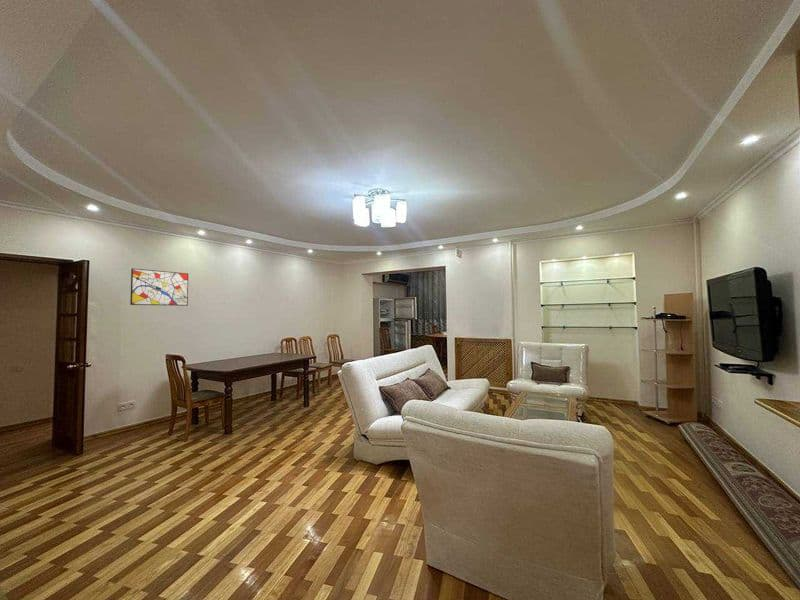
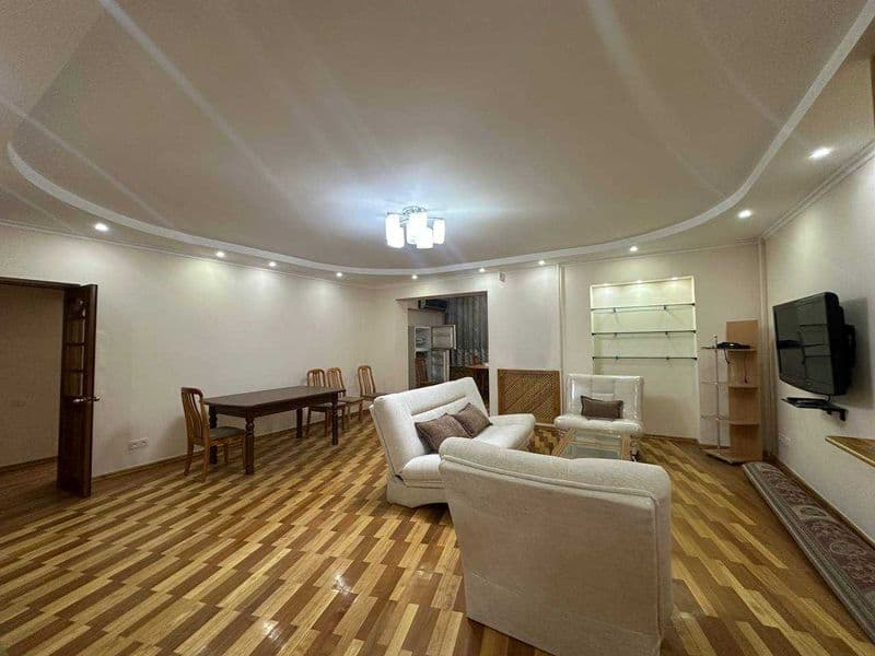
- wall art (161, 288)
